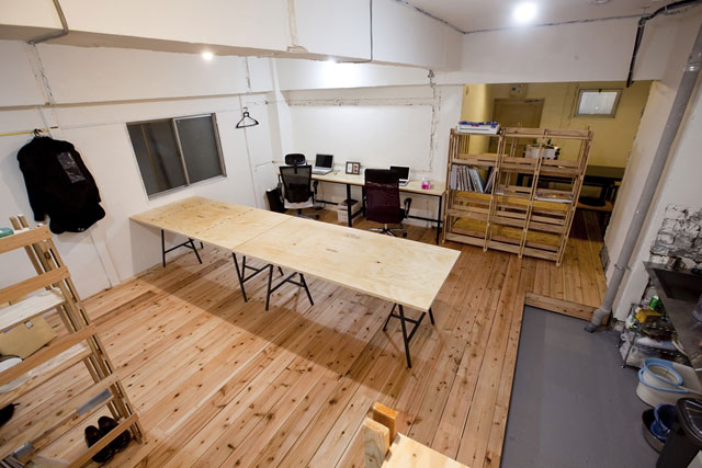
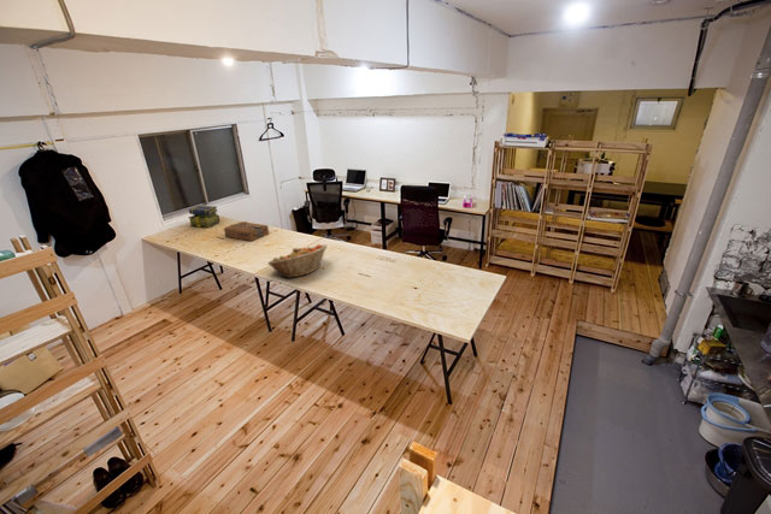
+ fruit basket (299, 258)
+ cardboard box (246, 230)
+ stack of books (204, 215)
